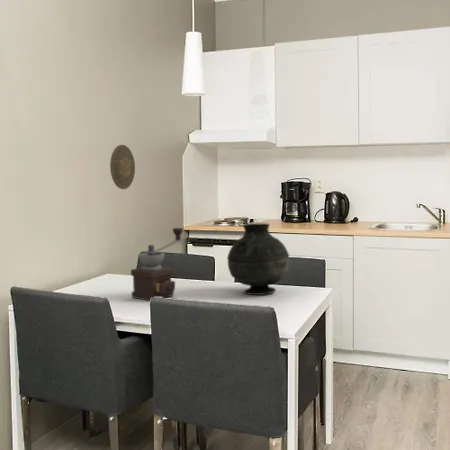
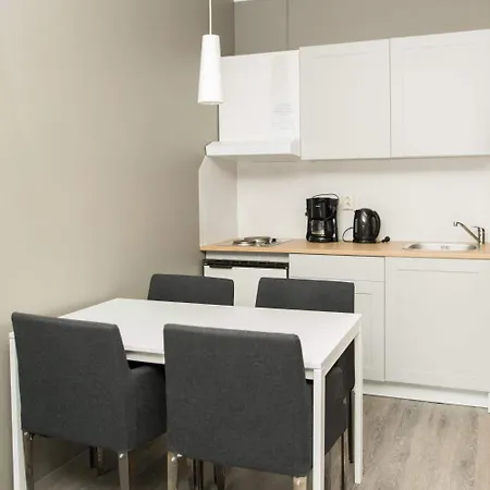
- vase (258, 258)
- coffee grinder (161, 261)
- decorative plate (124, 167)
